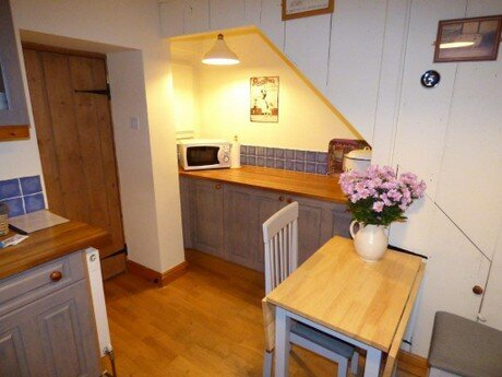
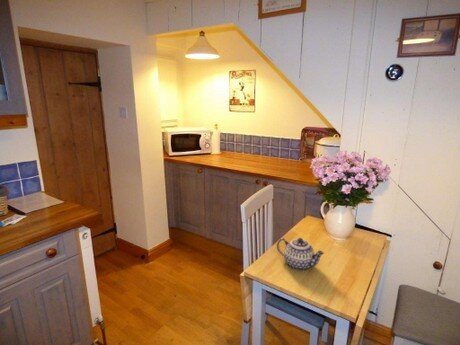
+ teapot (299, 251)
